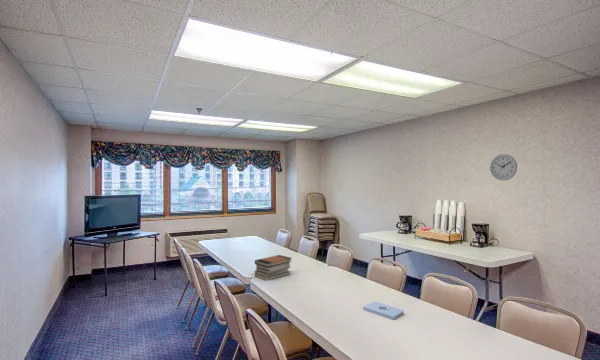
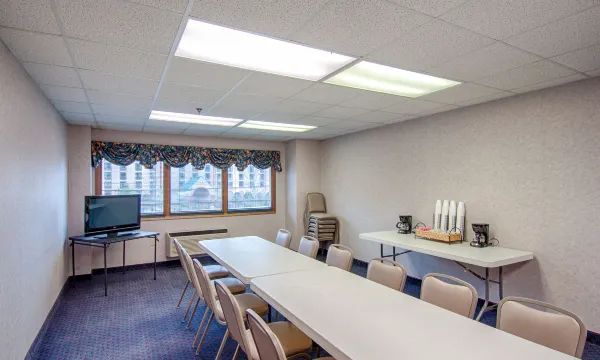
- notepad (383, 309)
- wall clock (502, 167)
- book stack (273, 267)
